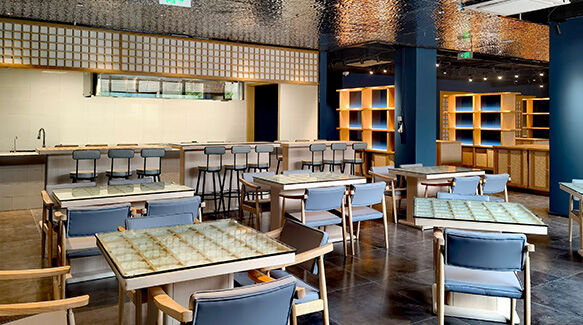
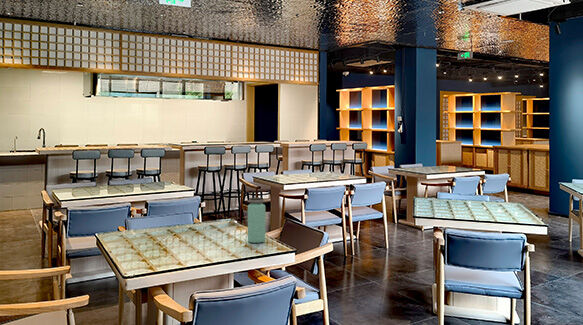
+ bottle (256, 219)
